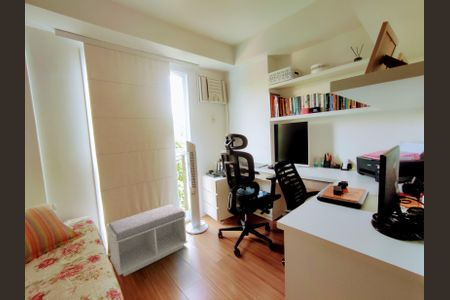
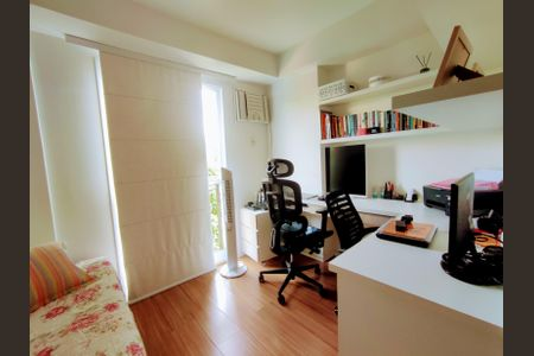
- bench (149, 235)
